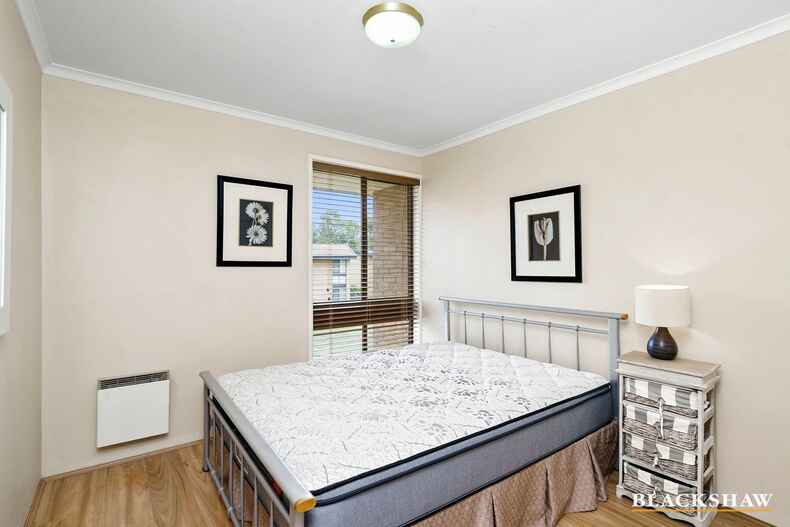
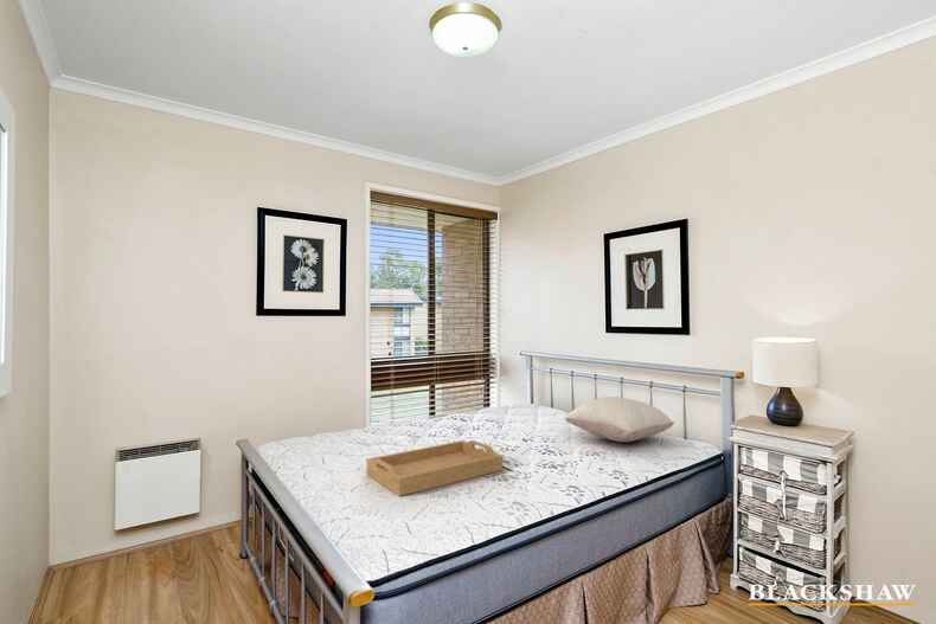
+ pillow (618, 418)
+ serving tray (435, 462)
